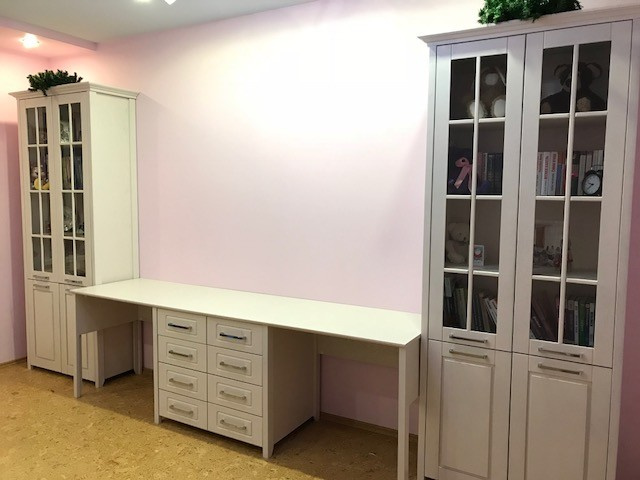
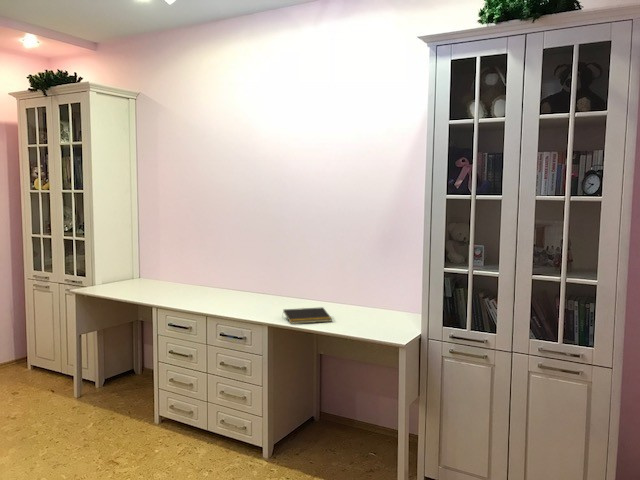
+ notepad (307, 315)
